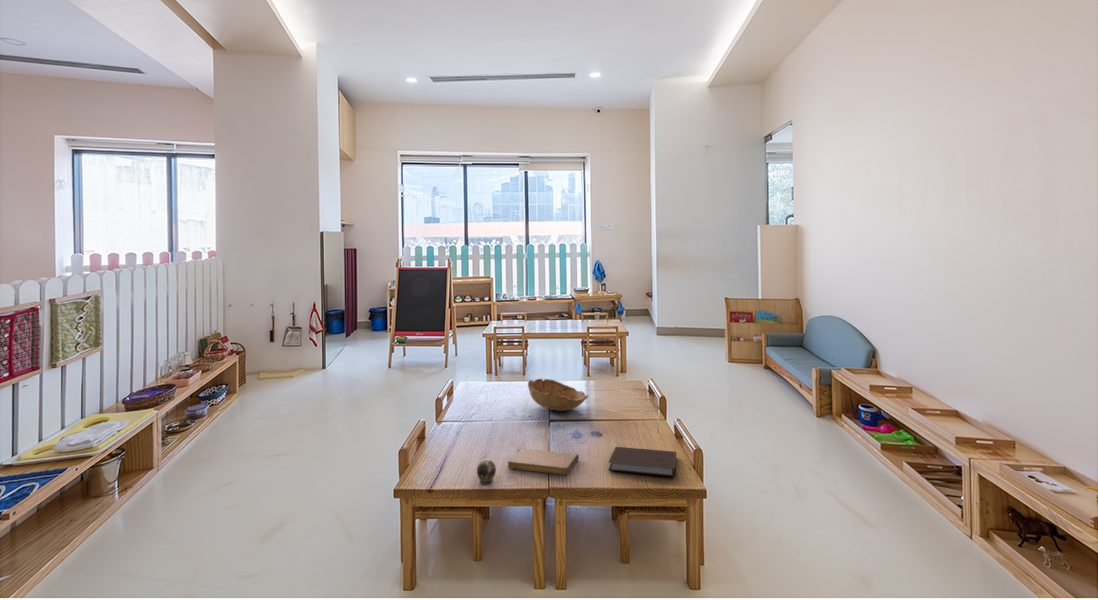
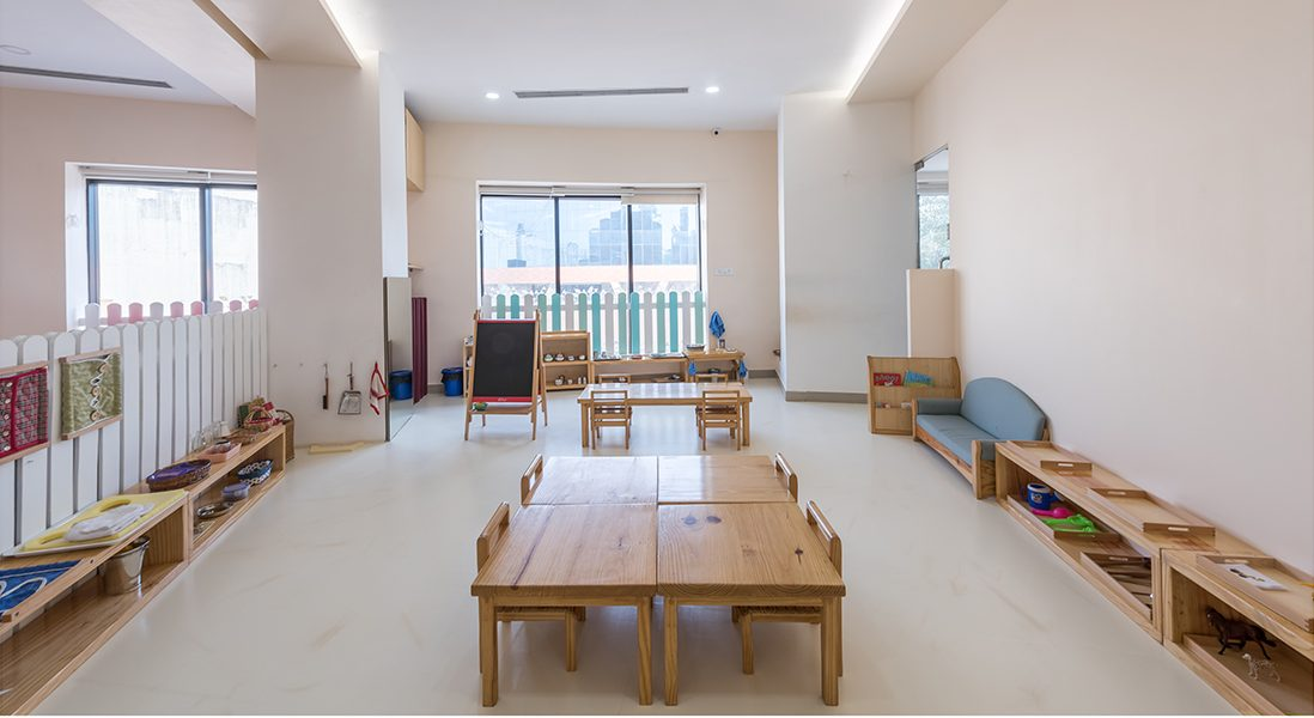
- notebook (543, 460)
- wooden bowl (557, 395)
- notebook (643, 460)
- decorative egg (486, 470)
